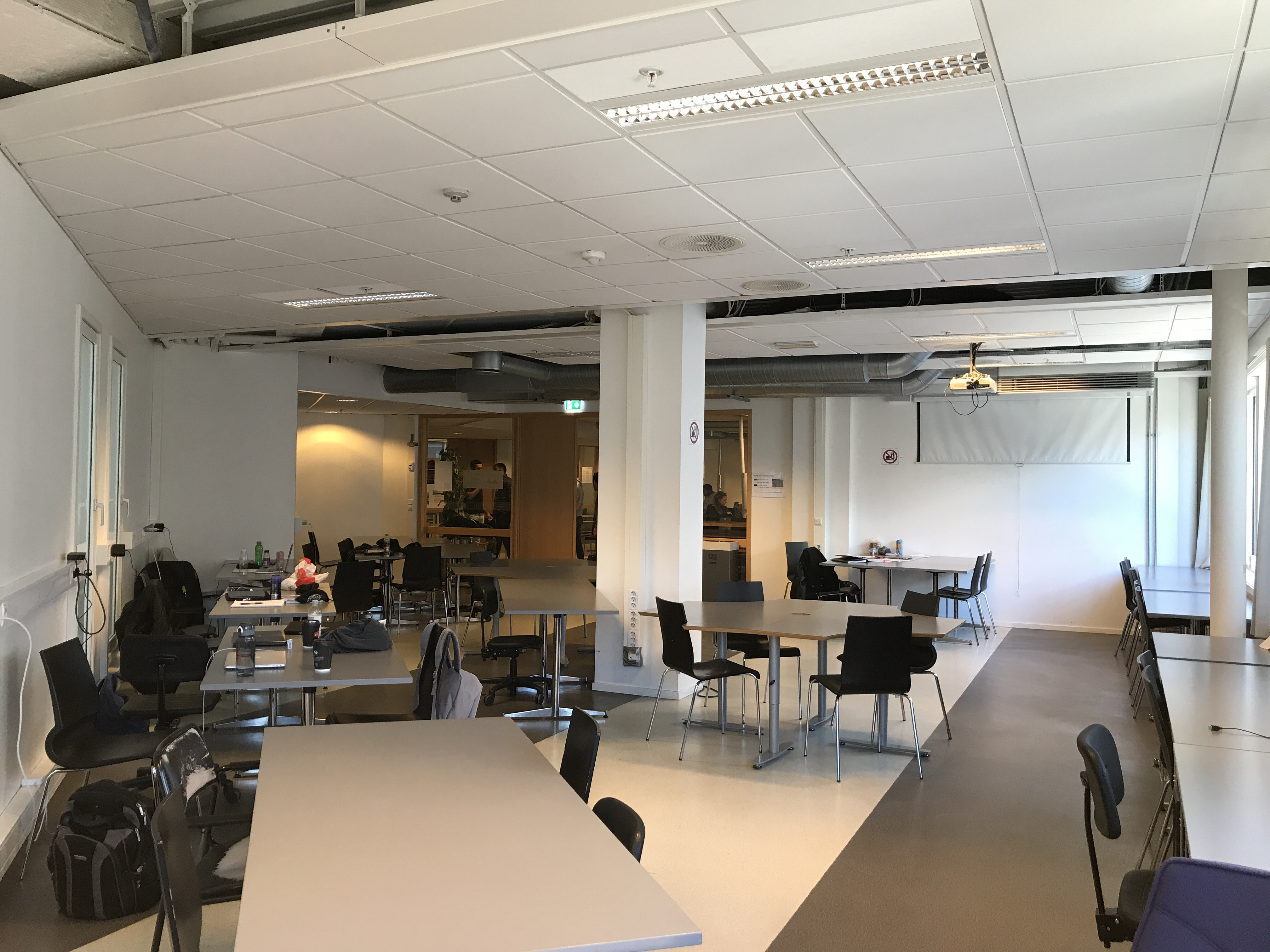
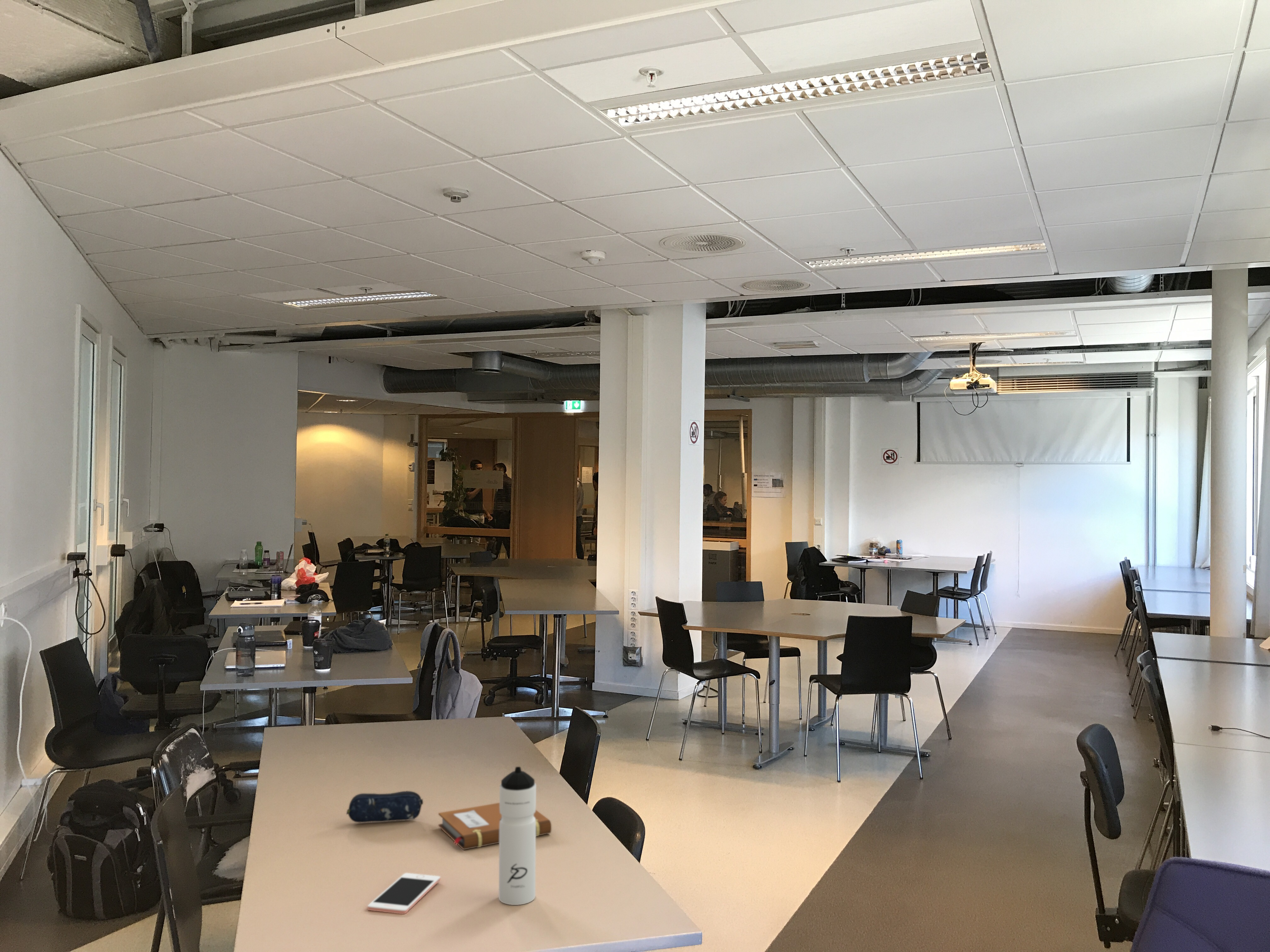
+ notebook (492, 824)
+ cell phone (405, 892)
+ pencil case (385, 807)
+ water bottle (518, 832)
